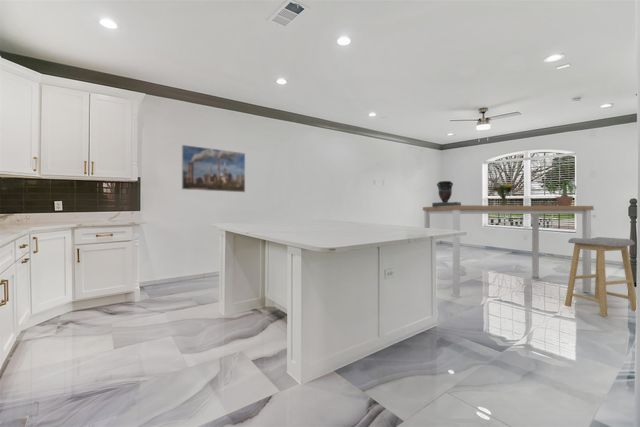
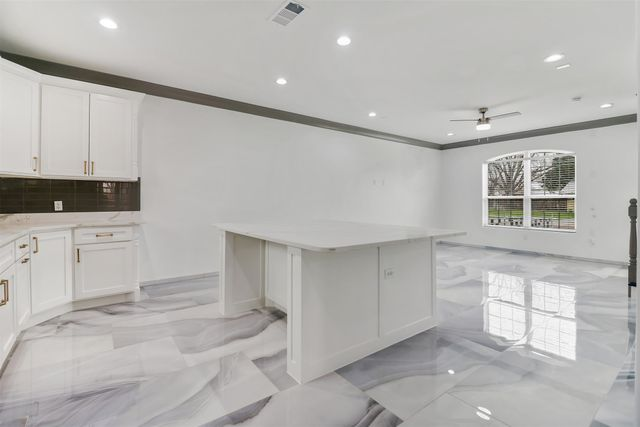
- decorative urn (446, 194)
- potted plant (563, 193)
- dining table (532, 246)
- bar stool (600, 273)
- bouquet (503, 194)
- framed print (215, 170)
